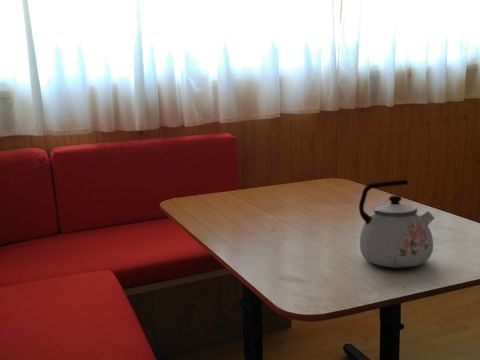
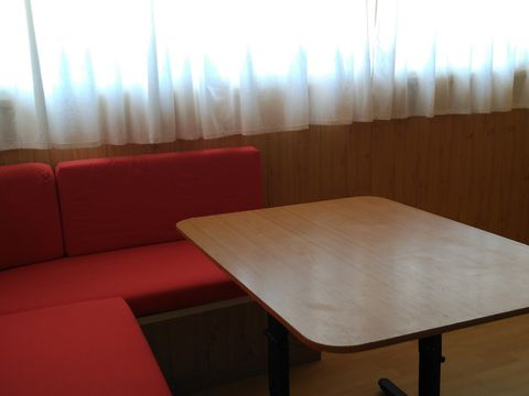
- kettle (396, 221)
